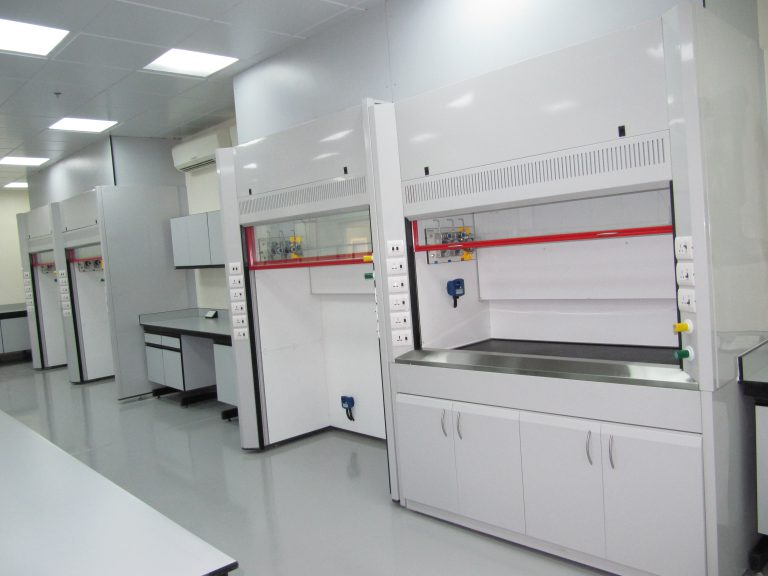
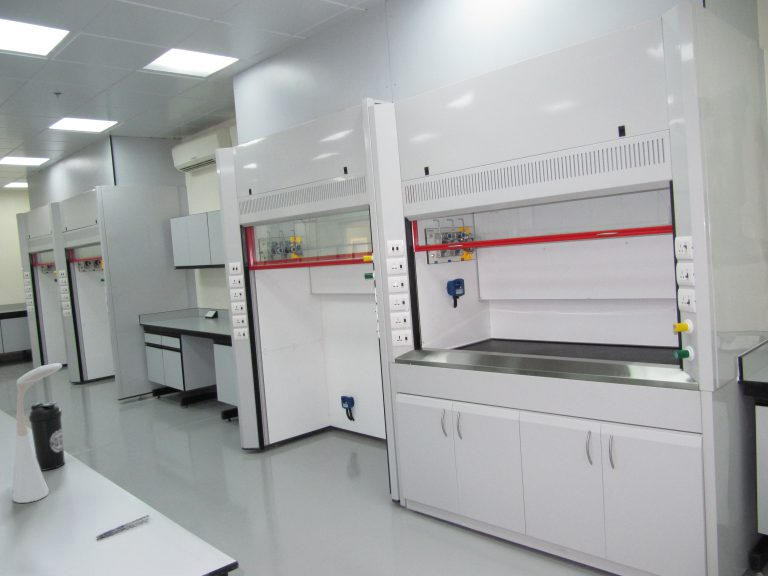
+ desk lamp (29, 437)
+ pen (124, 525)
+ water bottle (47, 434)
